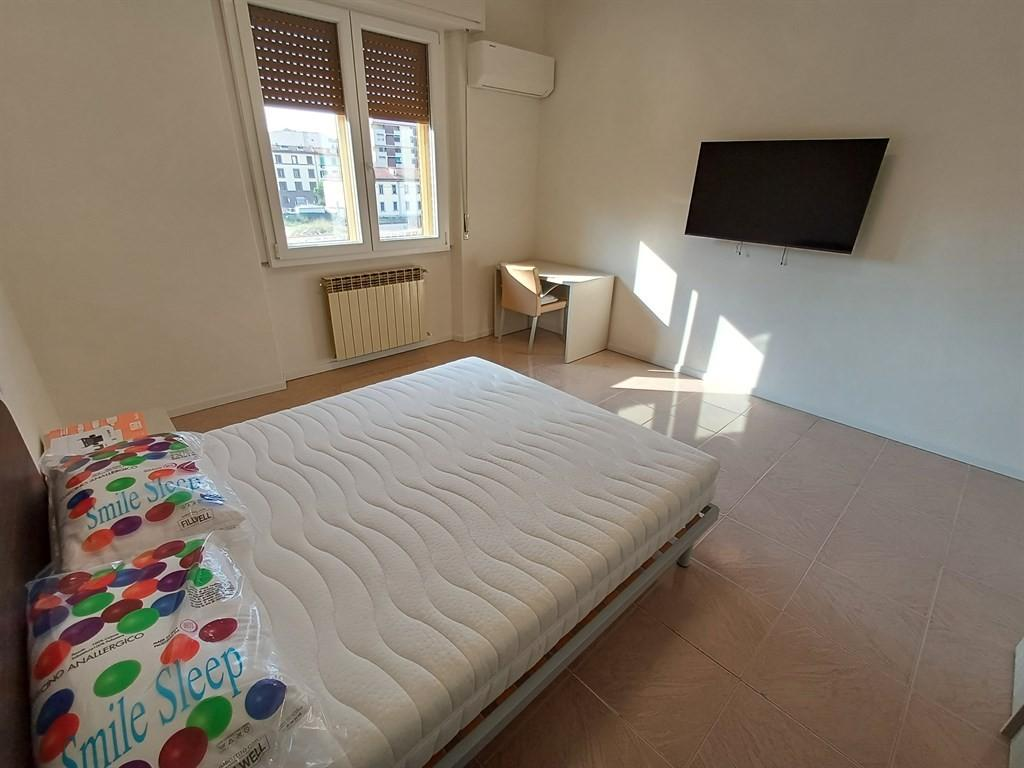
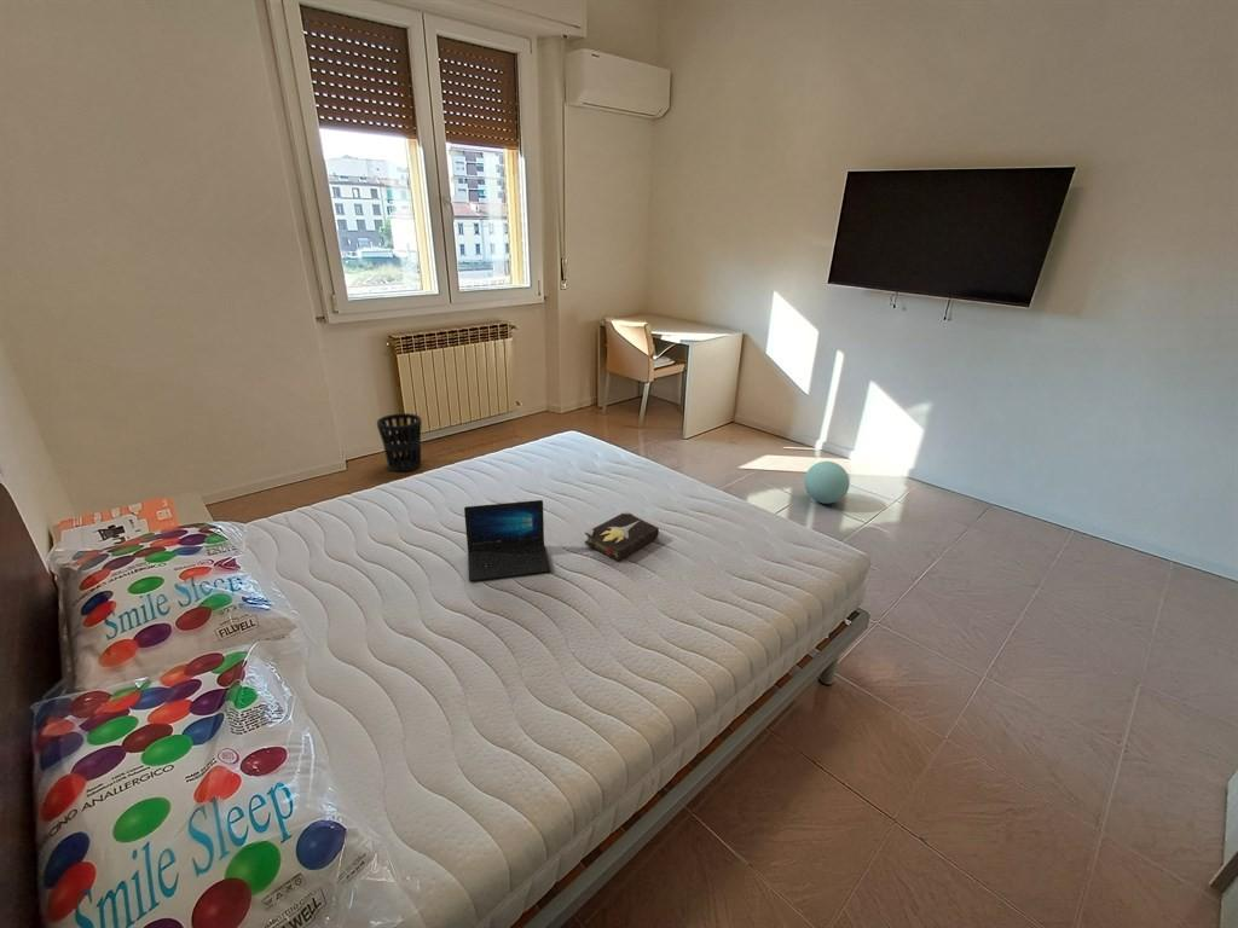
+ ball (826, 482)
+ laptop (507, 539)
+ wastebasket (401, 442)
+ hardback book (621, 534)
